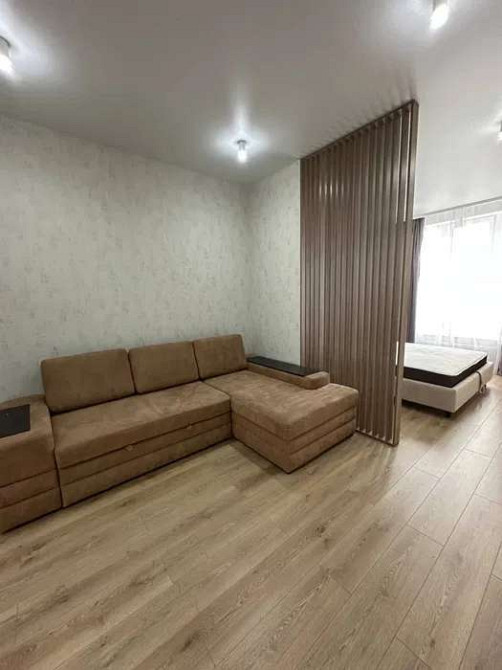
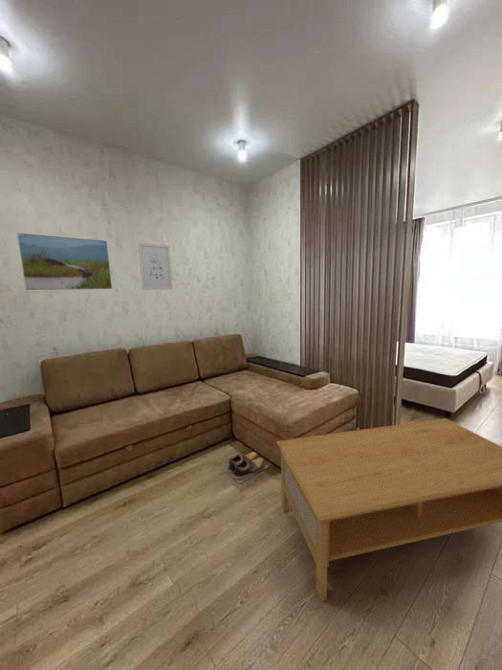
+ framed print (69, 263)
+ wall art (156, 267)
+ shoes (245, 462)
+ coffee table (397, 489)
